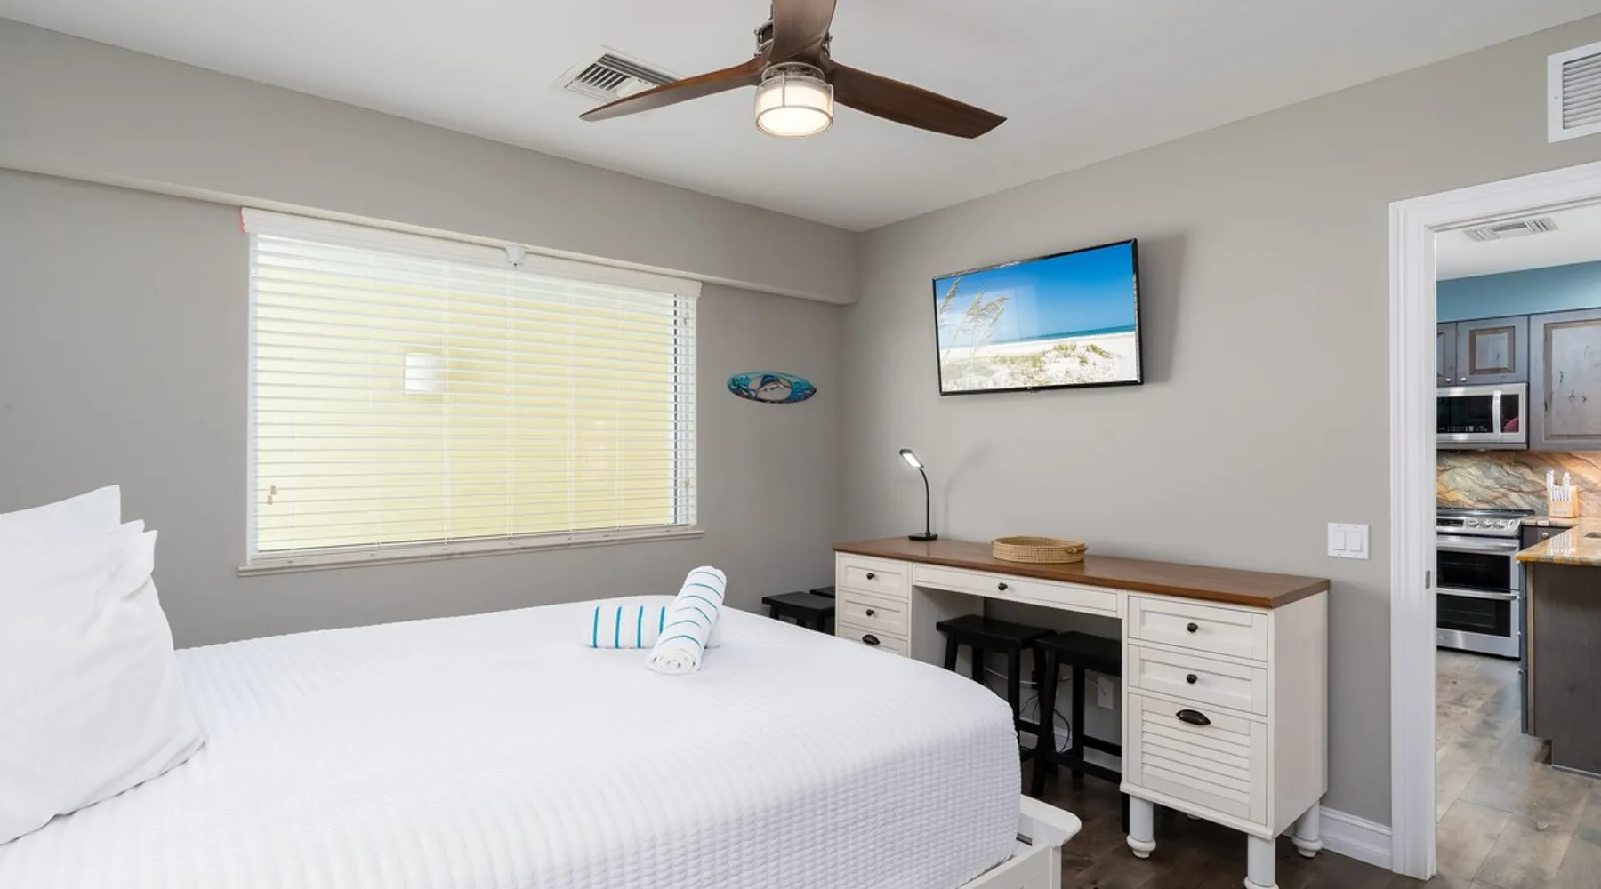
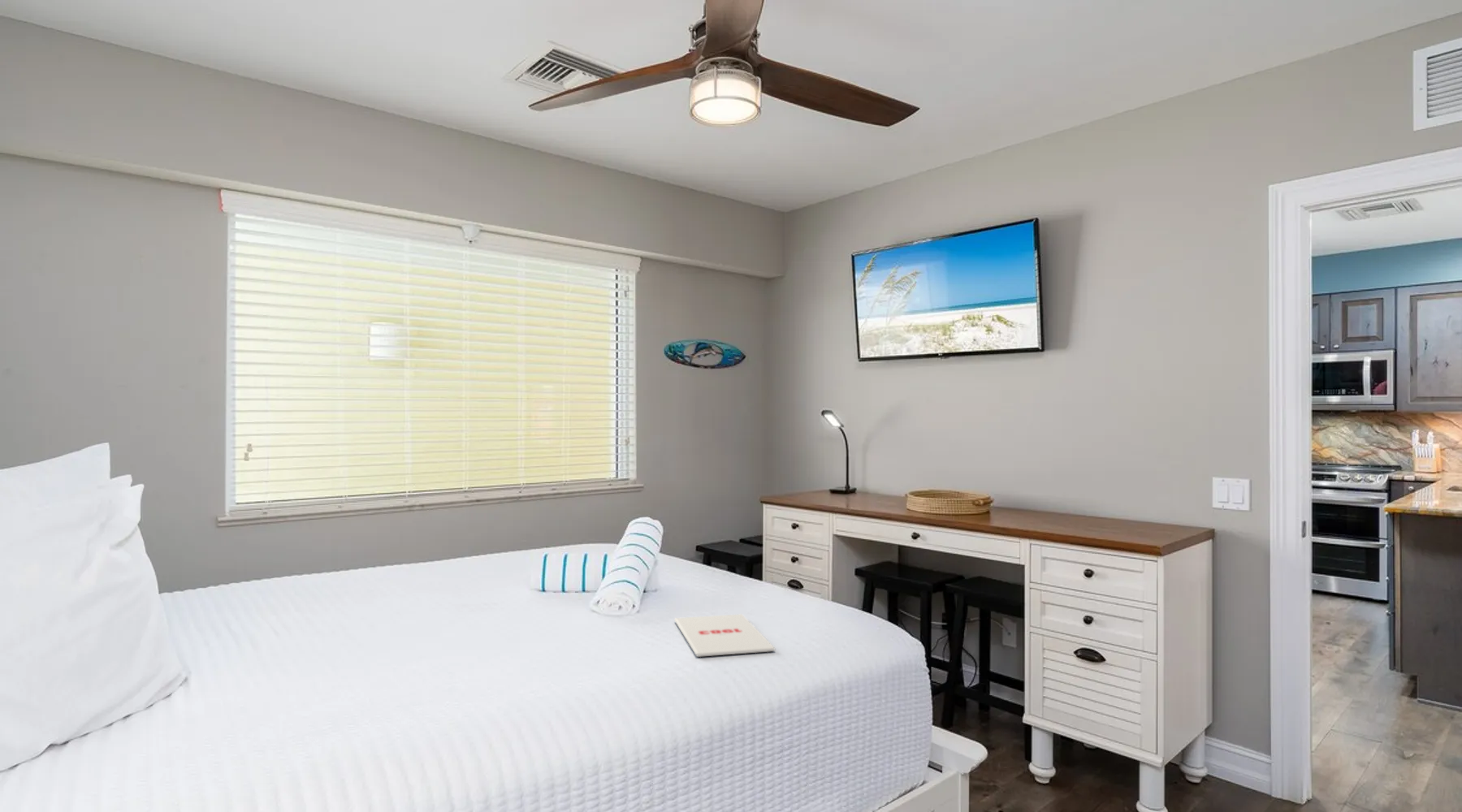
+ magazine (721, 633)
